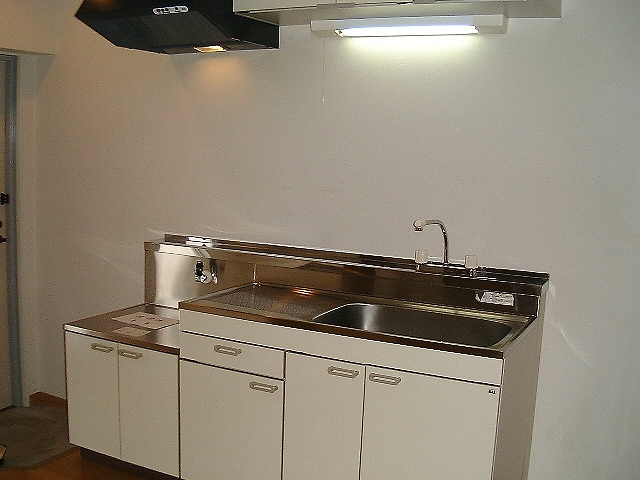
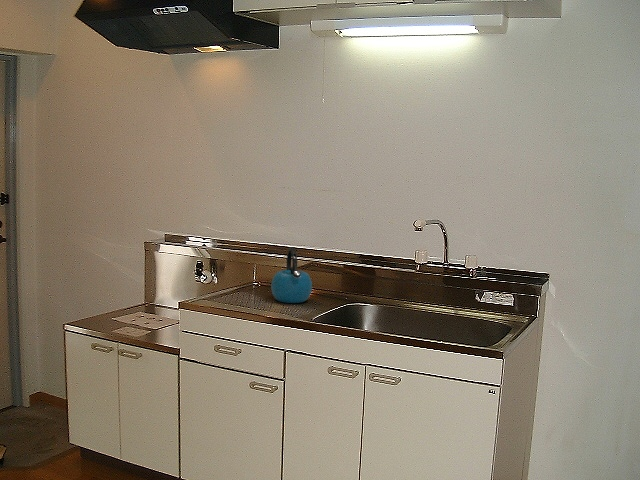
+ kettle (292, 274)
